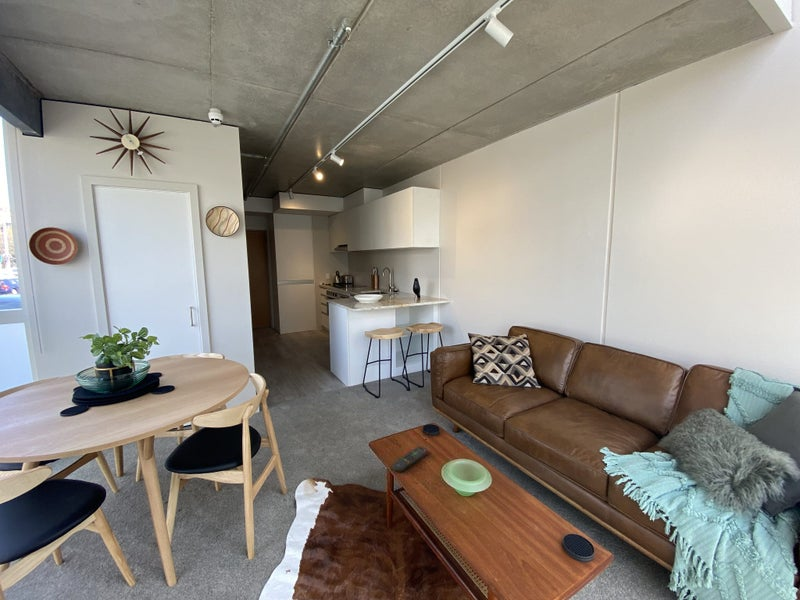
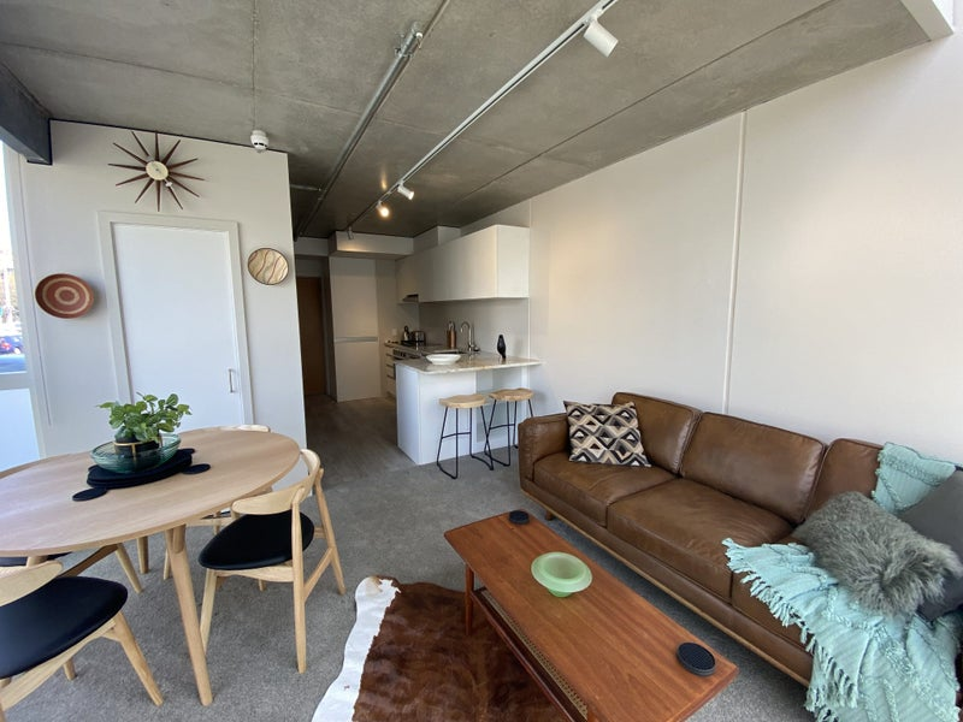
- remote control (410, 458)
